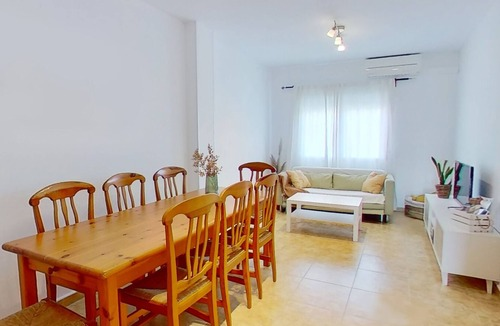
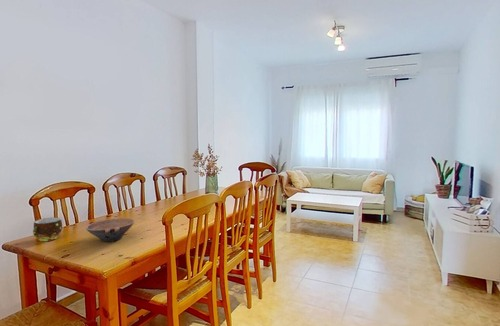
+ bowl (111, 230)
+ cup (47, 230)
